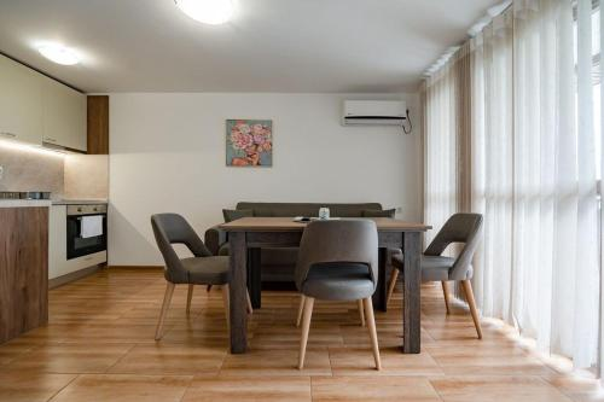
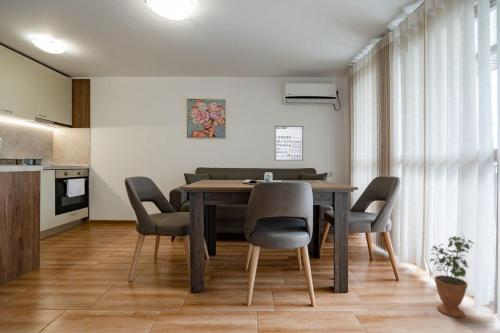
+ potted plant (451, 271)
+ wall art (288, 143)
